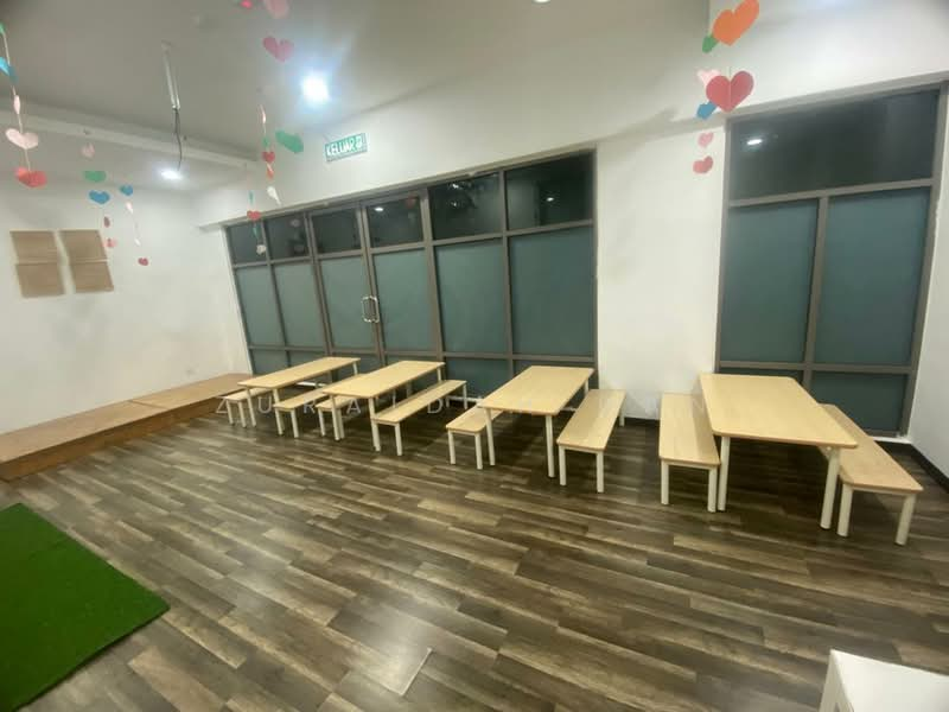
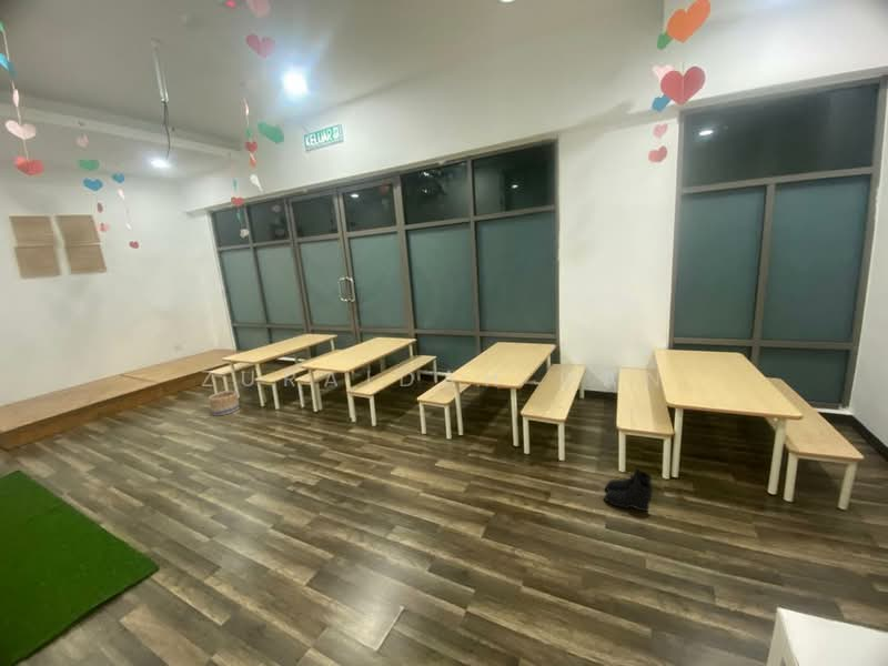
+ basket (224, 402)
+ boots (627, 485)
